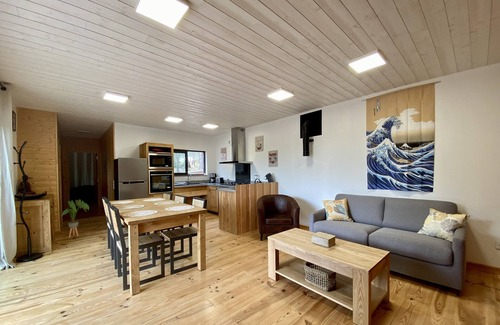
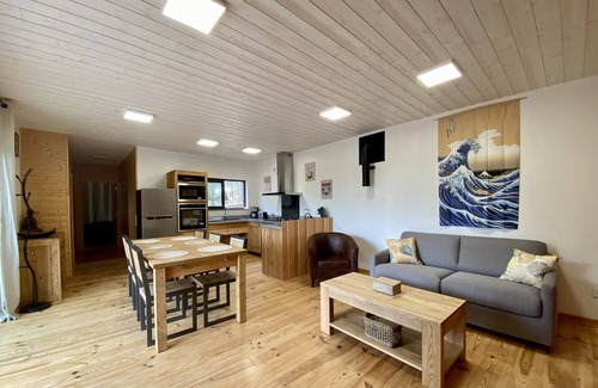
- house plant (74, 217)
